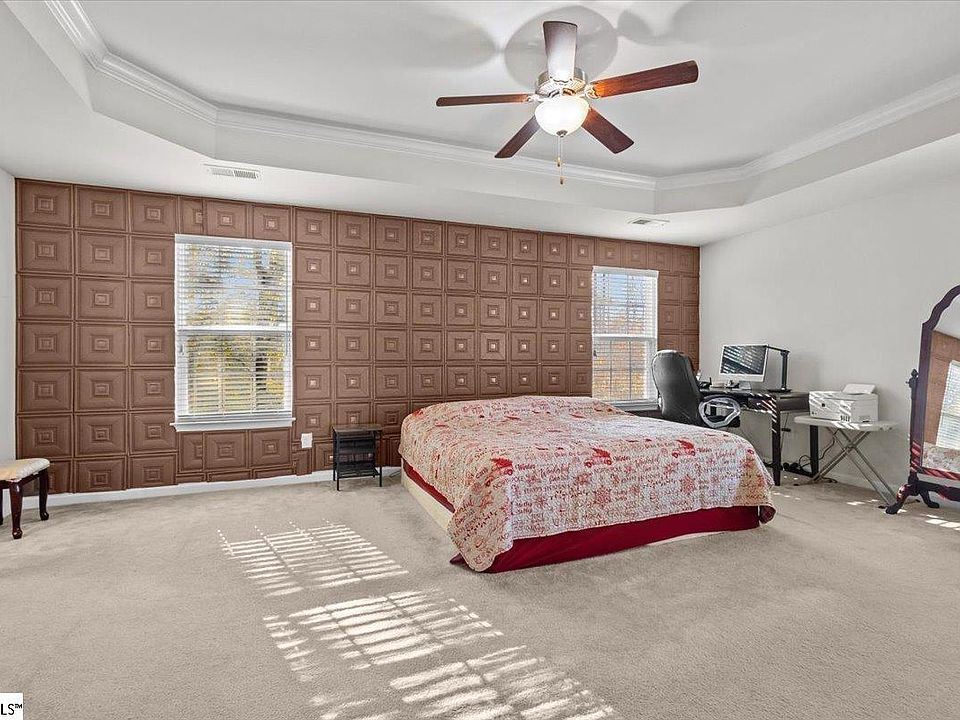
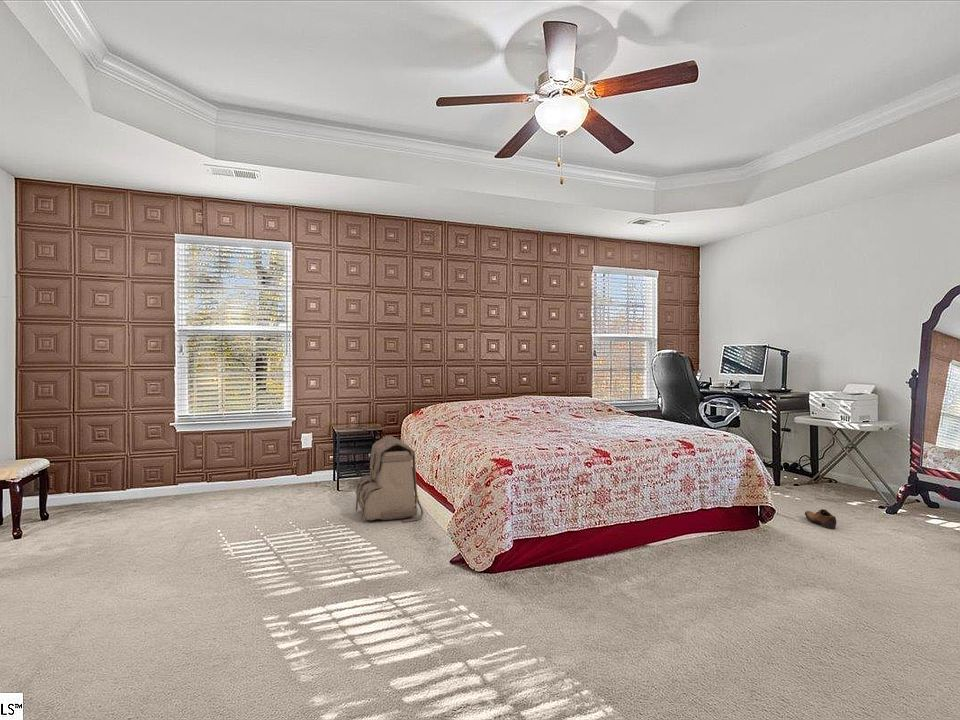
+ shoe (819, 515)
+ backpack (388, 476)
